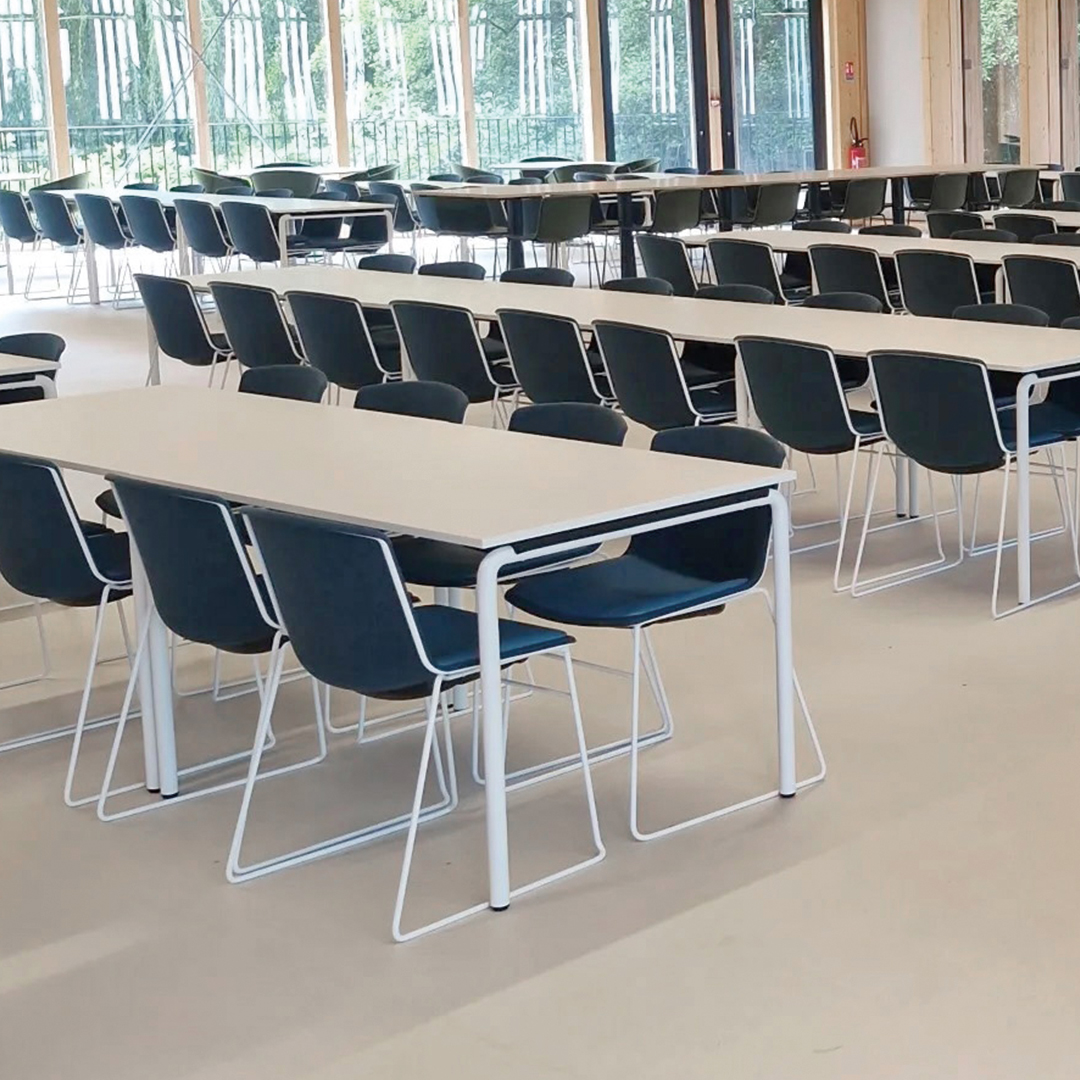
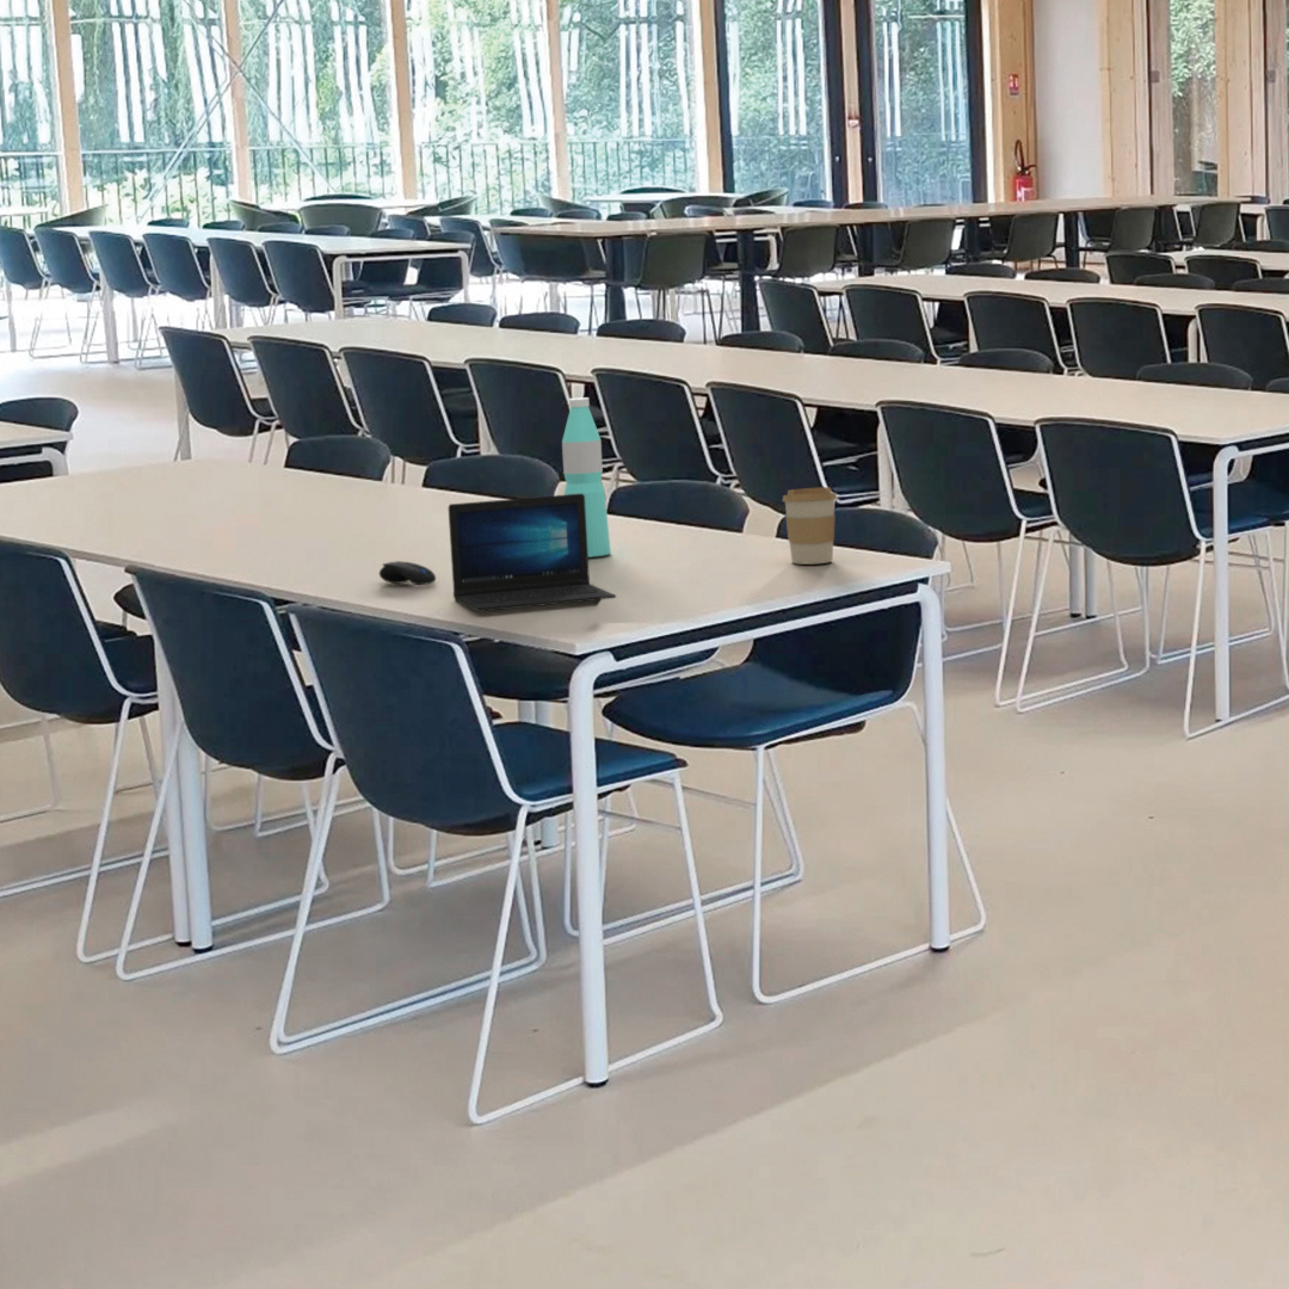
+ computer mouse (406, 573)
+ water bottle (582, 476)
+ coffee cup (810, 524)
+ laptop (530, 551)
